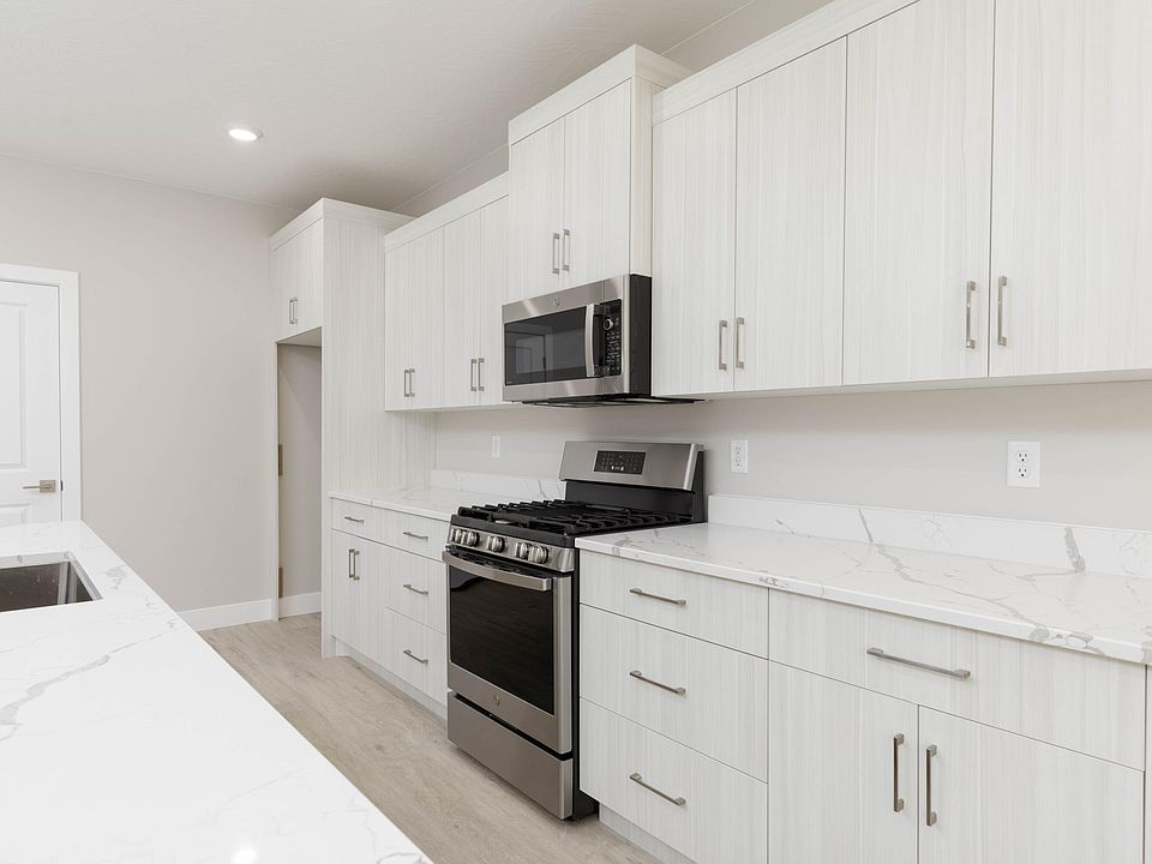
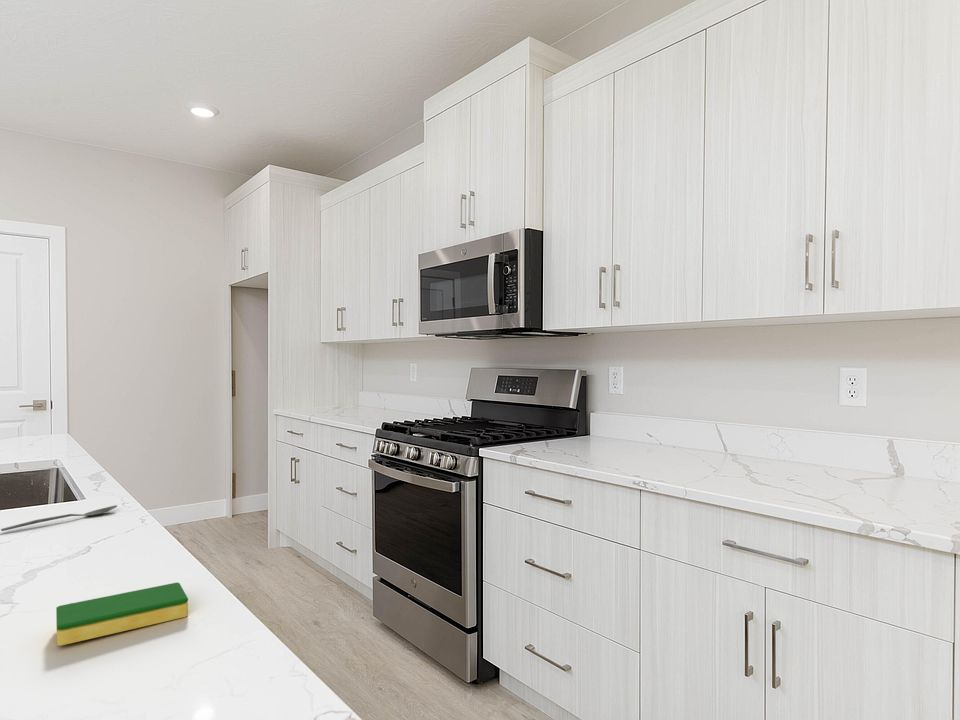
+ dish sponge (123, 611)
+ spoon (62, 517)
